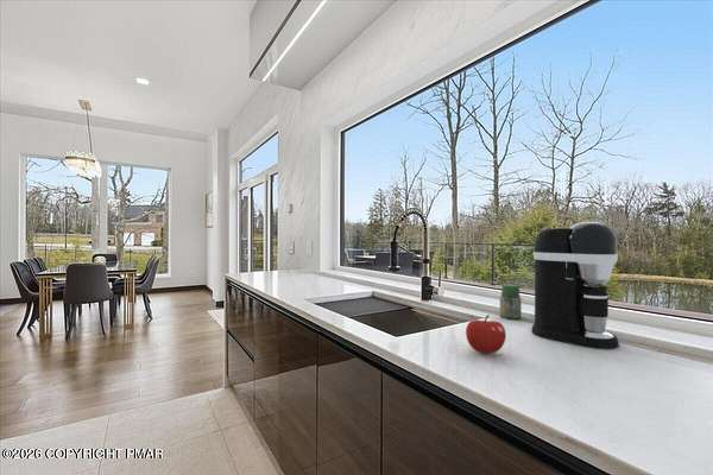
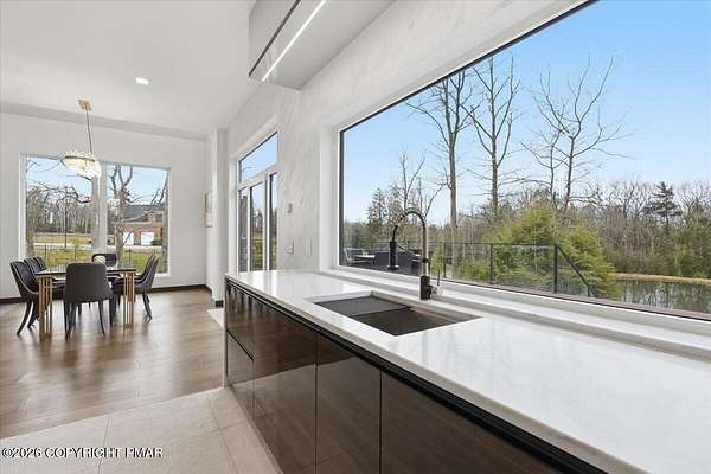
- coffee maker (572, 279)
- jar (510, 300)
- fruit (485, 332)
